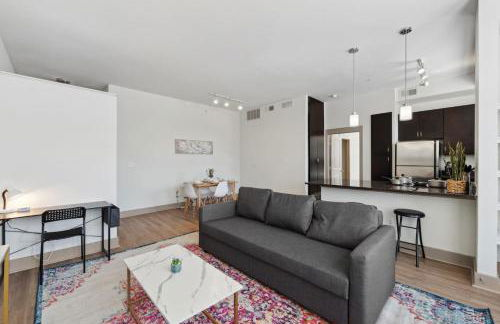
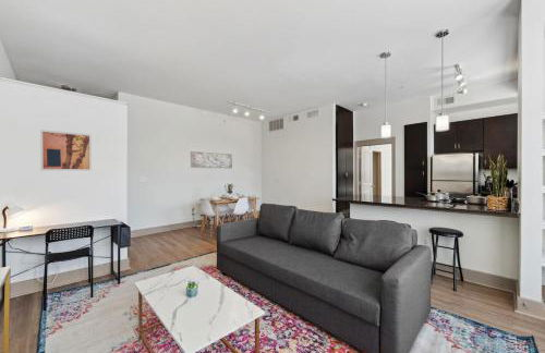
+ wall art (66, 151)
